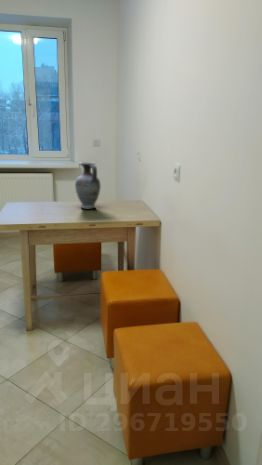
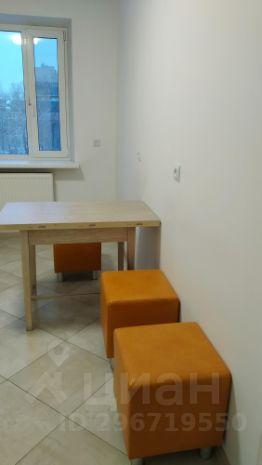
- vase (88, 185)
